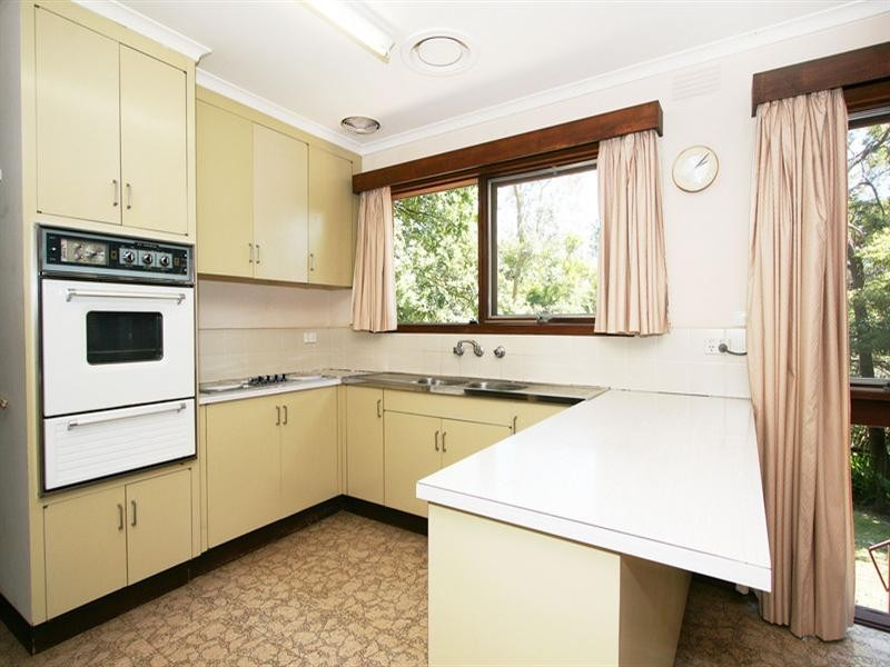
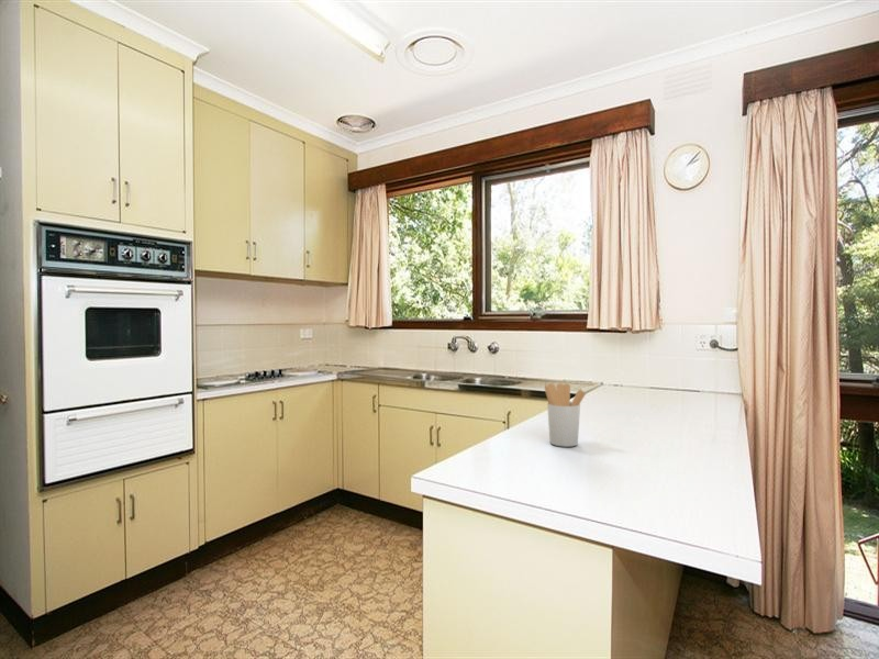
+ utensil holder (561, 412)
